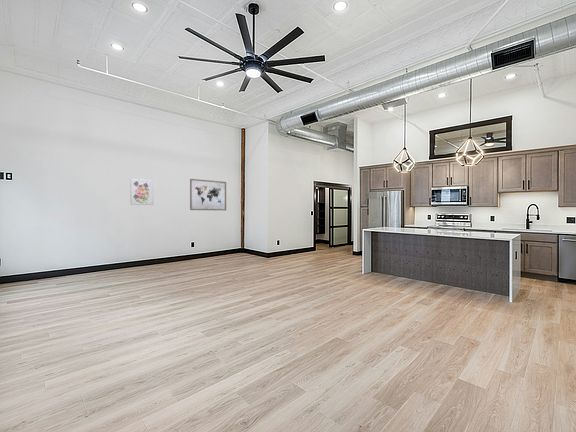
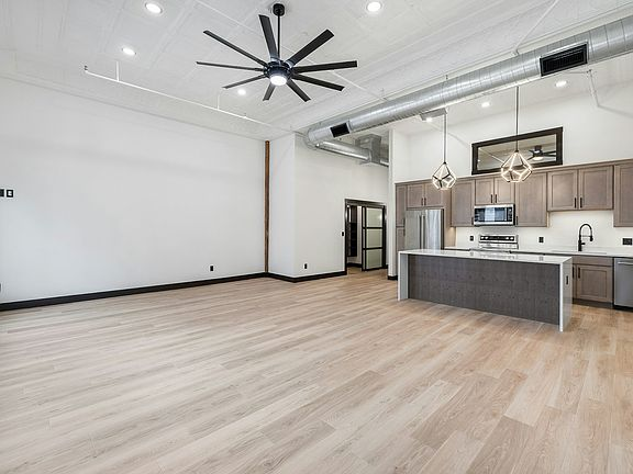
- wall art (142, 192)
- wall art (209, 195)
